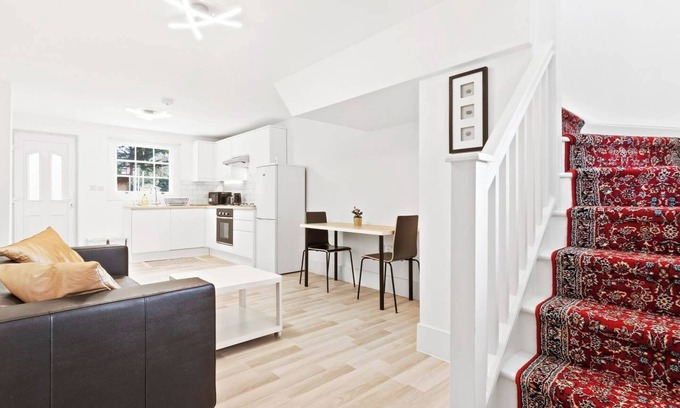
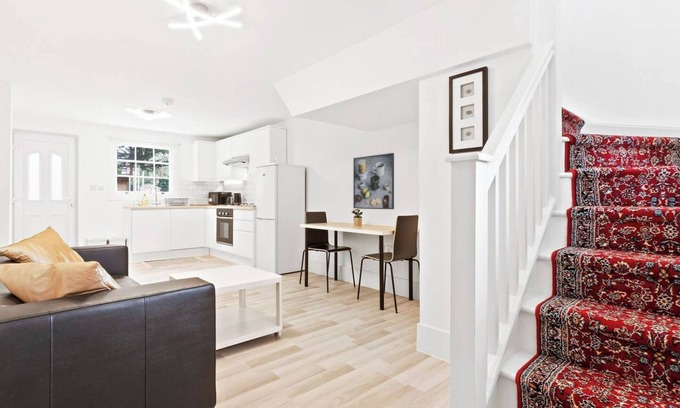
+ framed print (372, 182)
